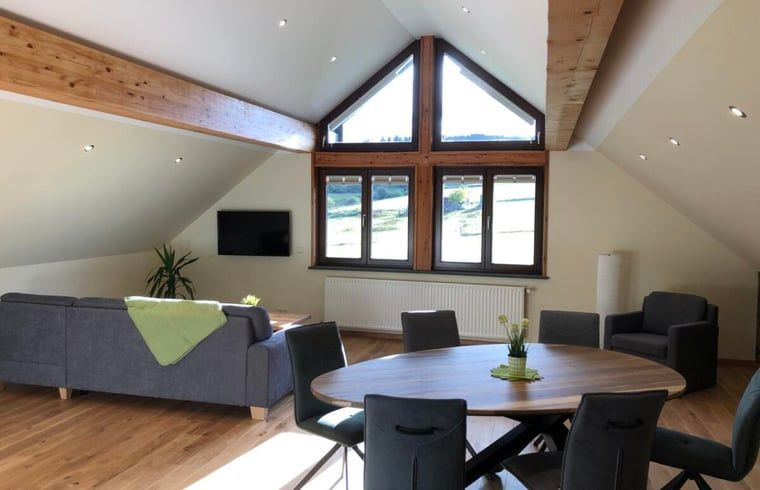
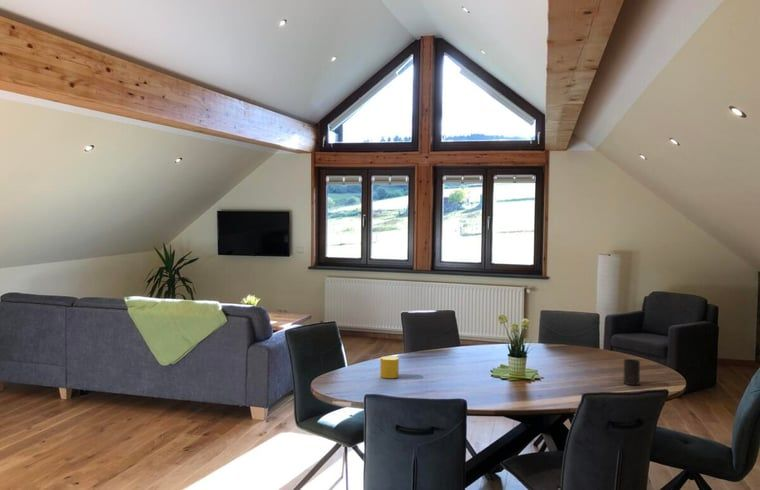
+ cup (389, 367)
+ cup (631, 371)
